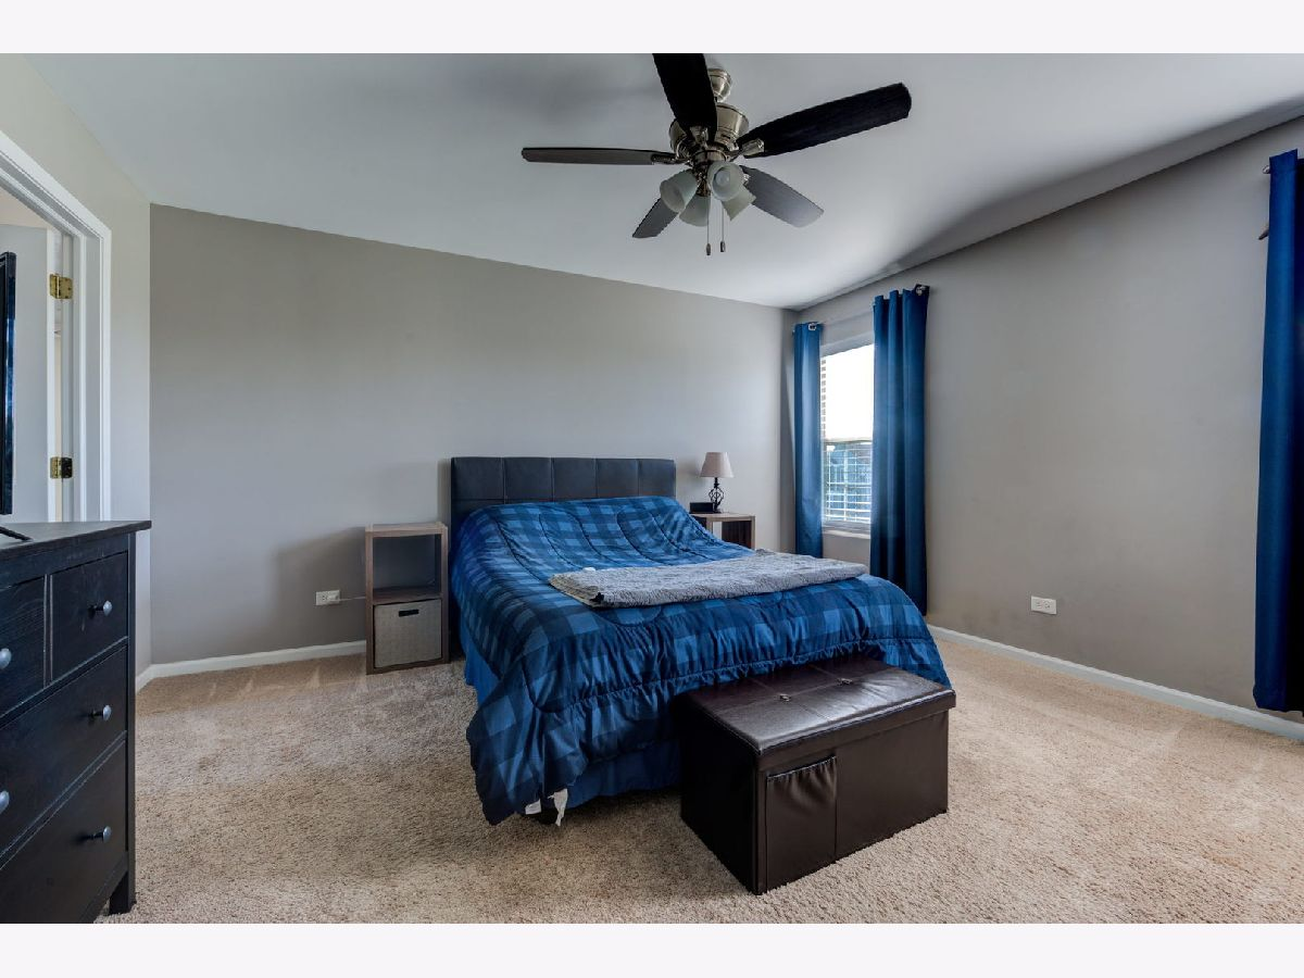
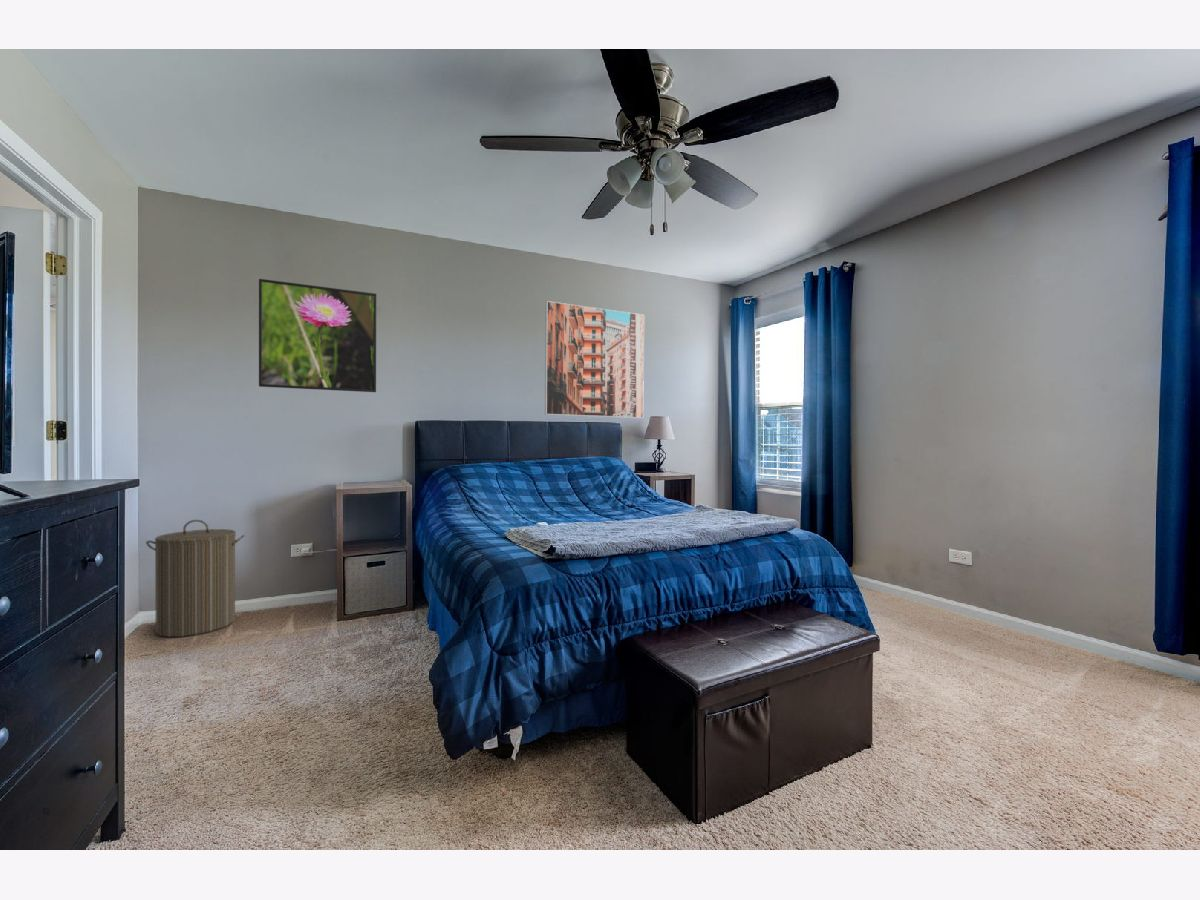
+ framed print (596, 362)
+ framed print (320, 338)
+ laundry hamper (197, 572)
